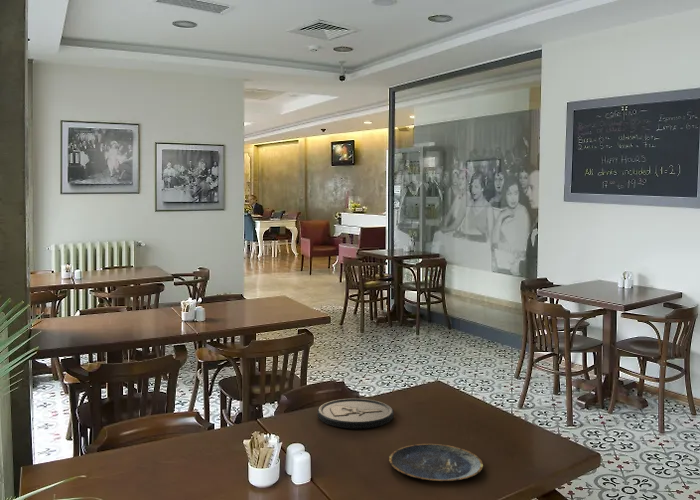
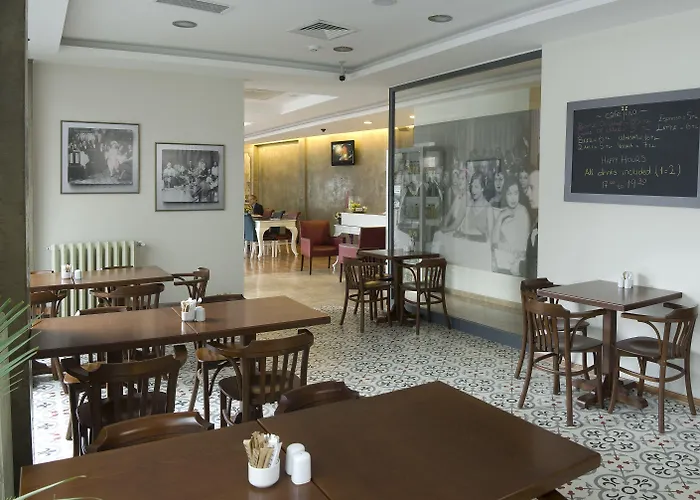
- plate (435, 462)
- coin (355, 412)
